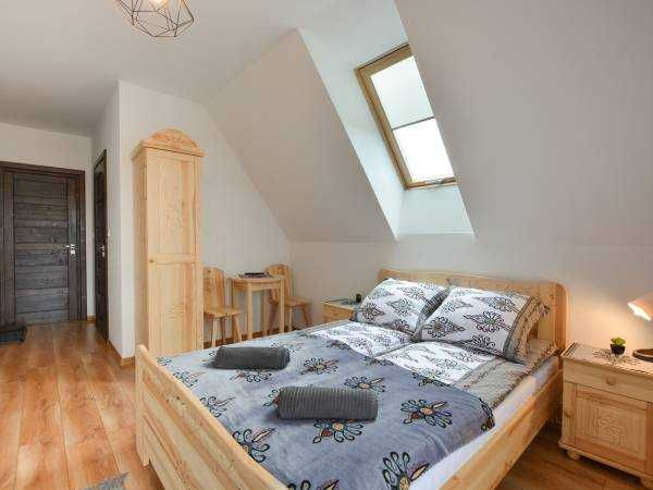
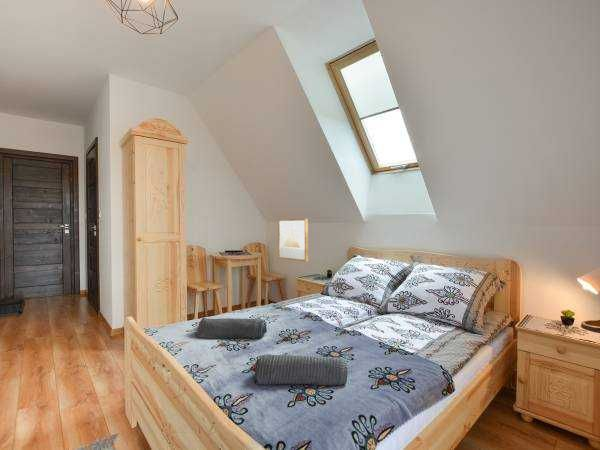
+ wall art (292, 239)
